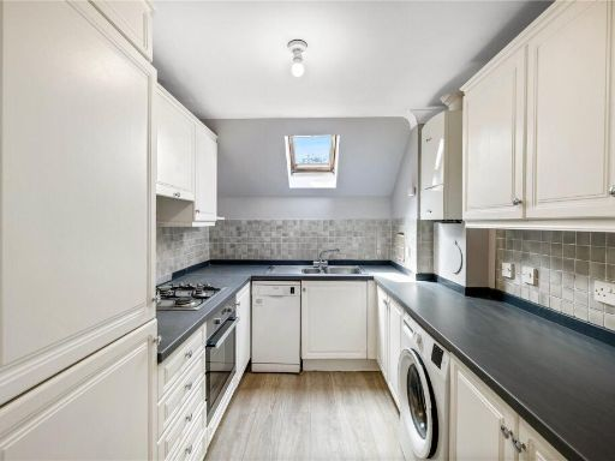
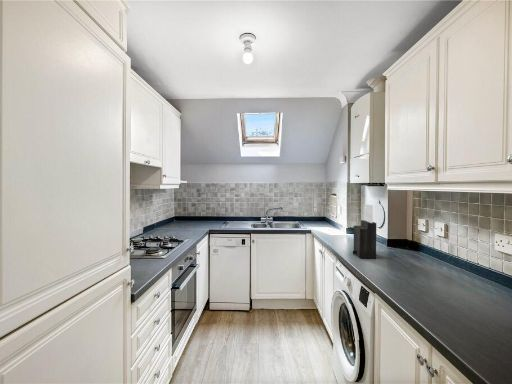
+ knife block (362, 229)
